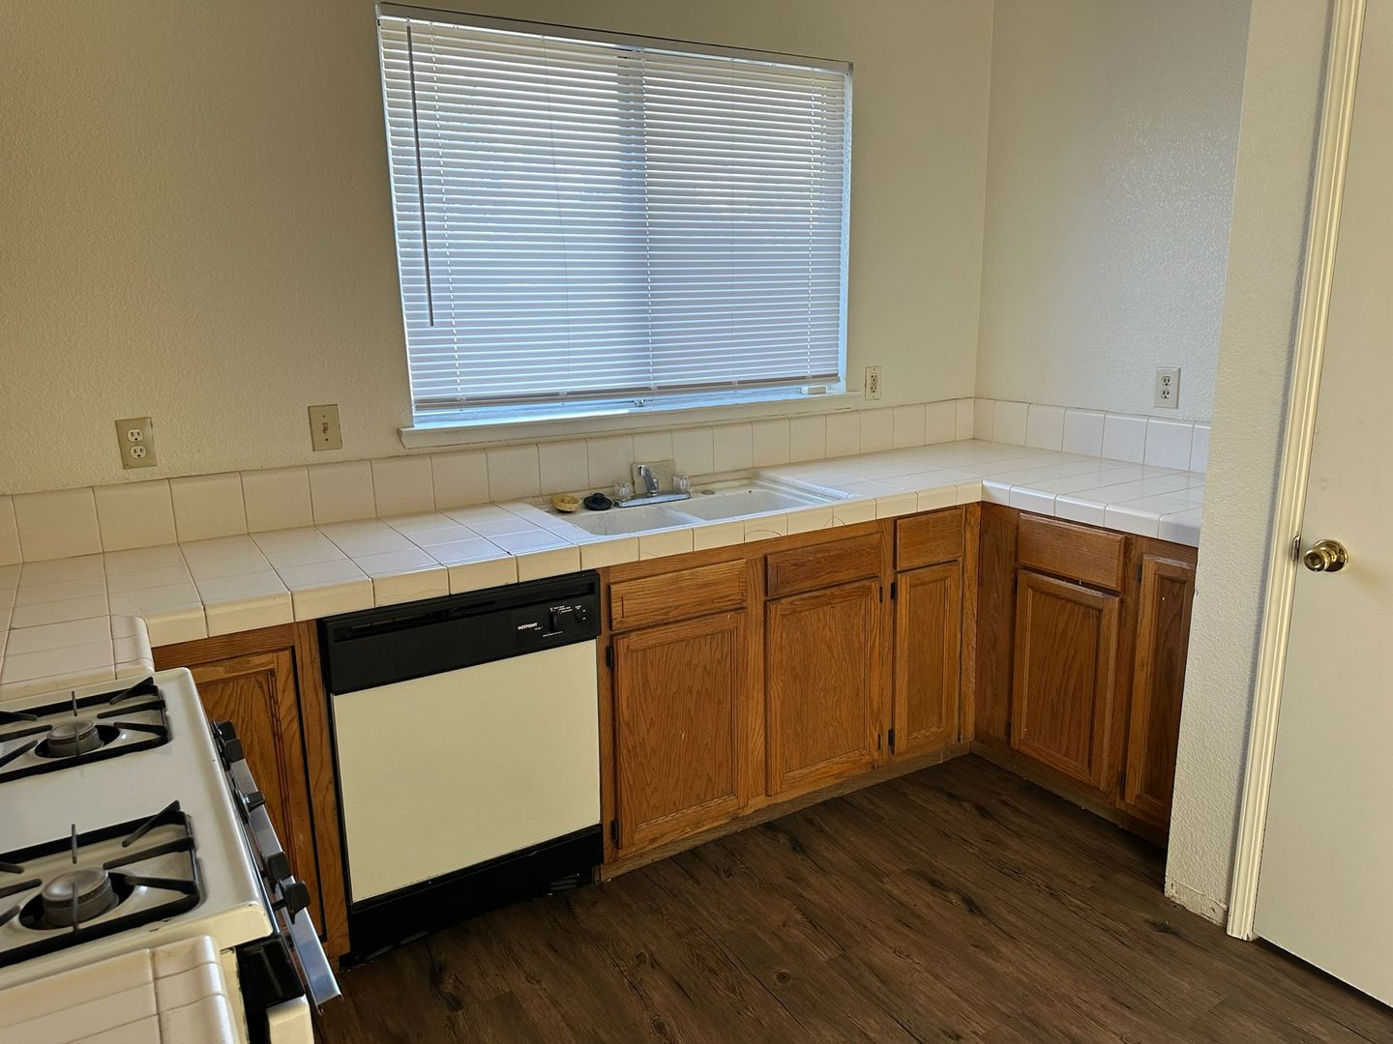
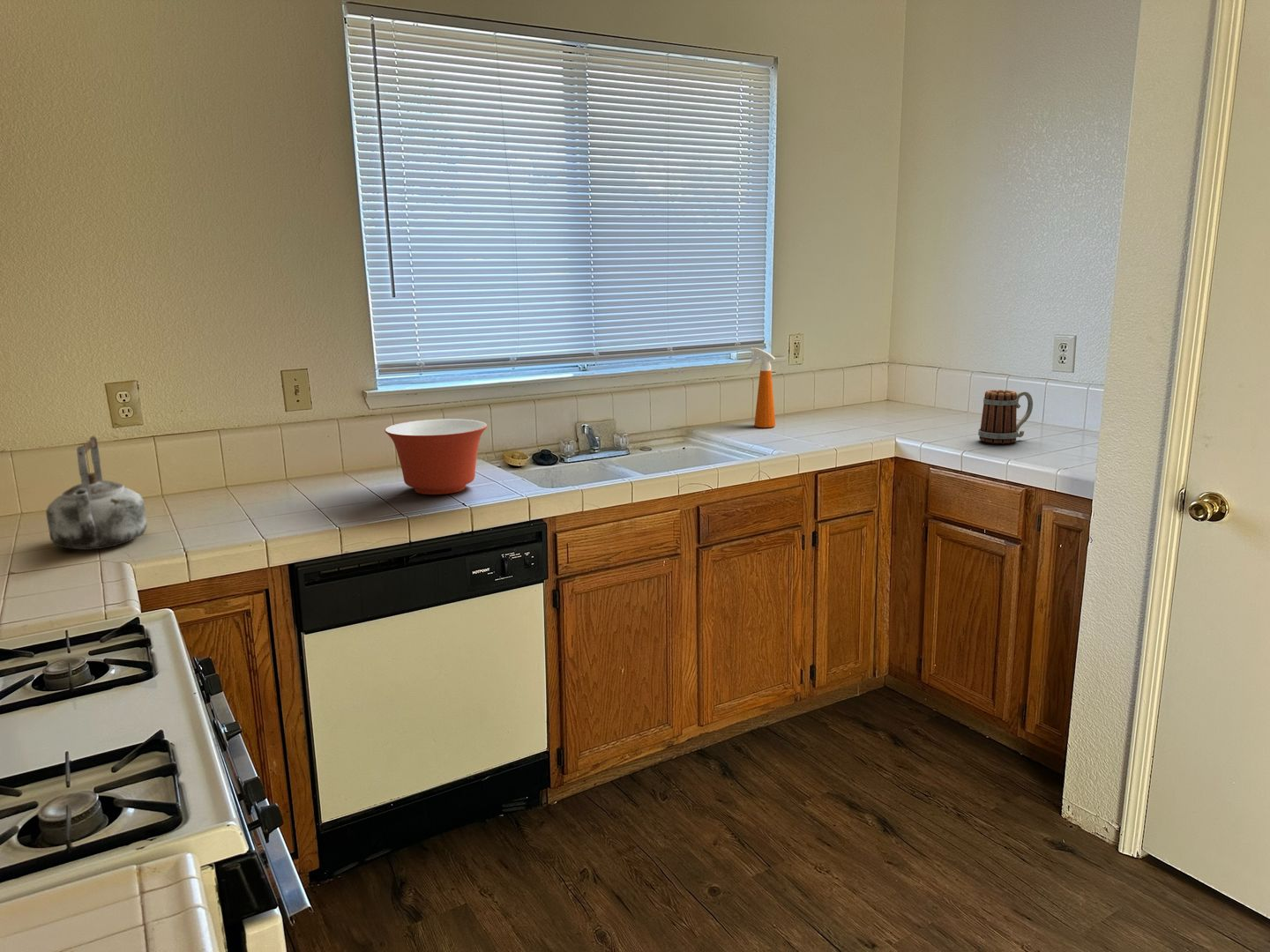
+ mixing bowl (438, 457)
+ spray bottle (760, 387)
+ kettle (92, 494)
+ mug (1006, 416)
